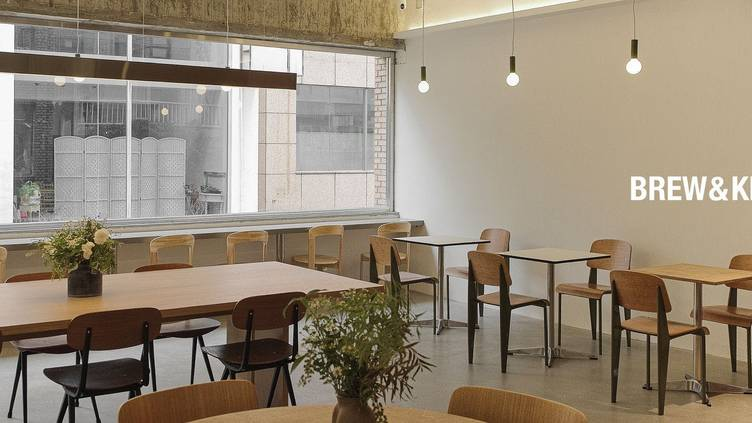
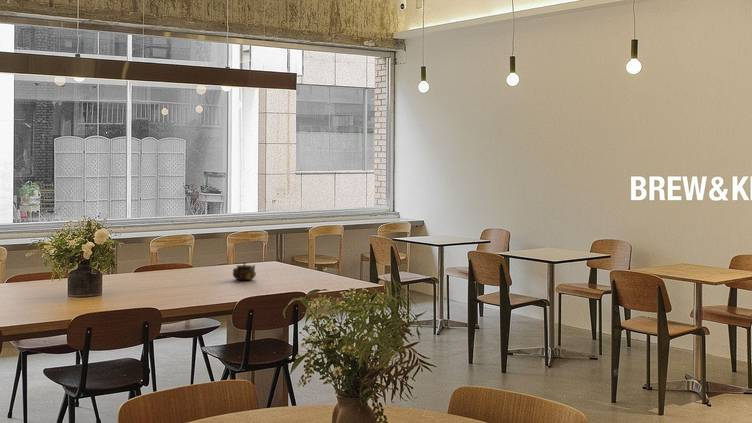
+ teapot (244, 270)
